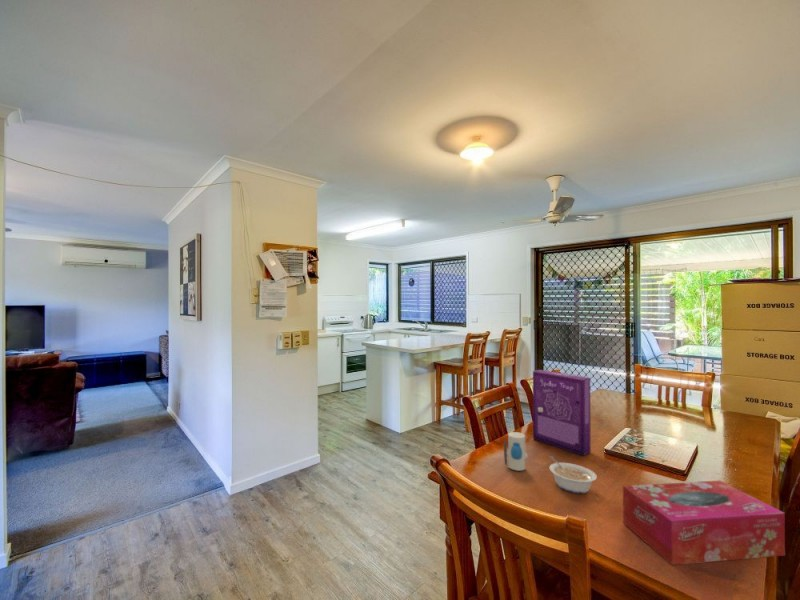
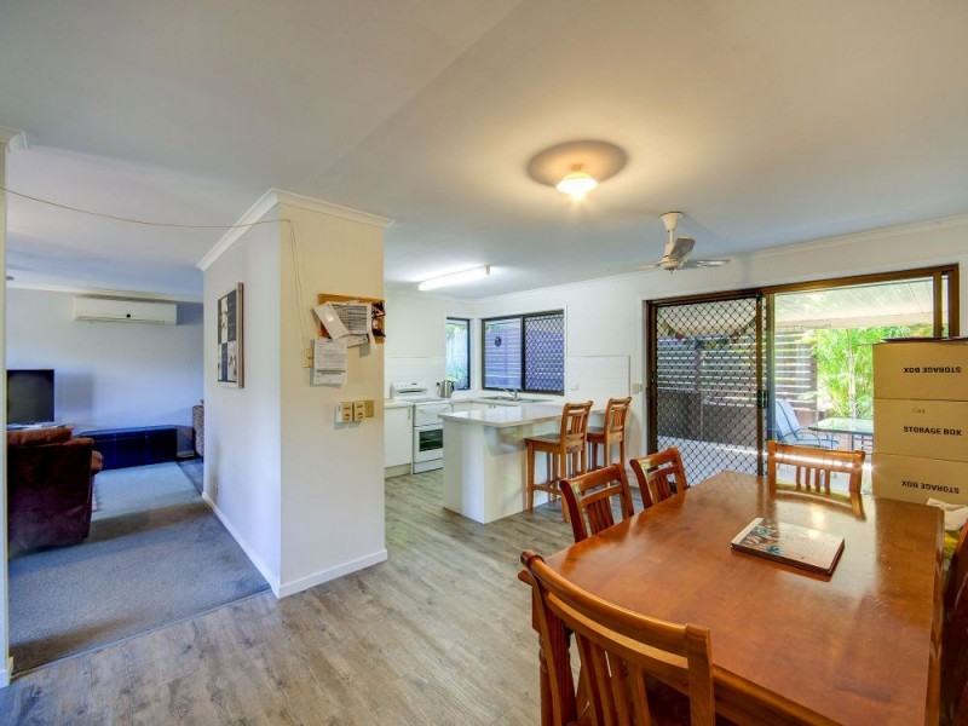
- tissue box (698, 518)
- legume (570, 476)
- toy (515, 452)
- cereal box (560, 409)
